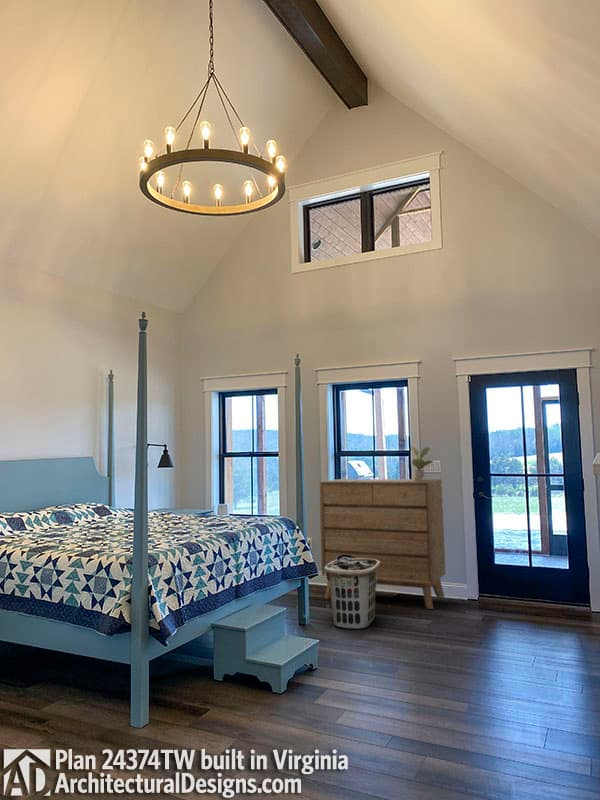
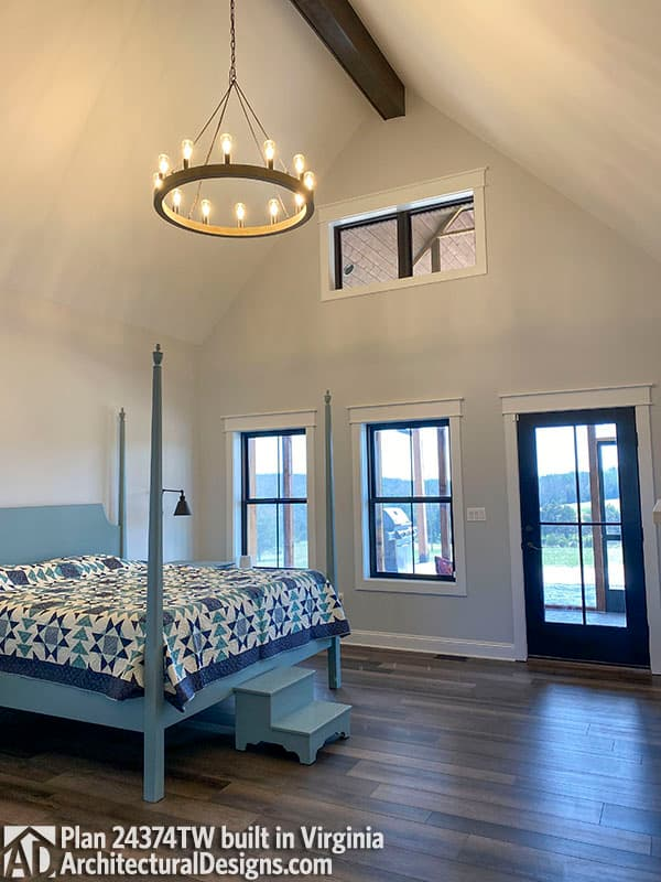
- dresser (382, 538)
- potted plant (422, 463)
- clothes hamper (353, 586)
